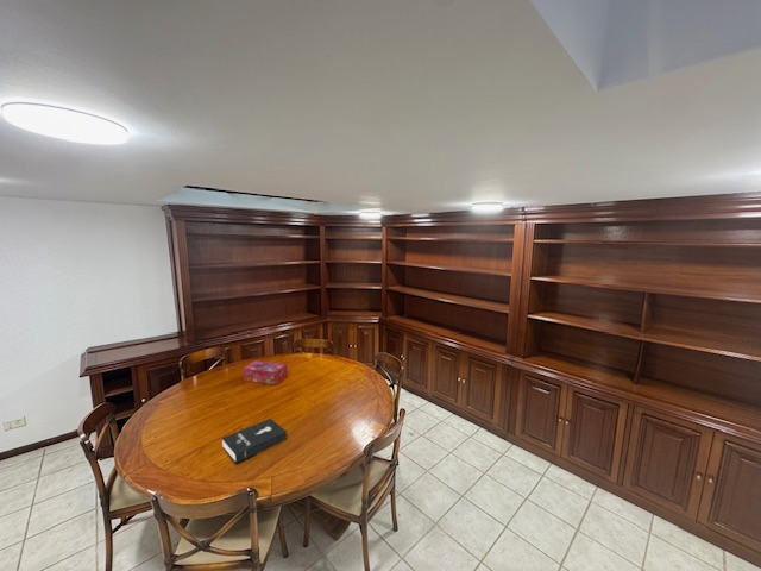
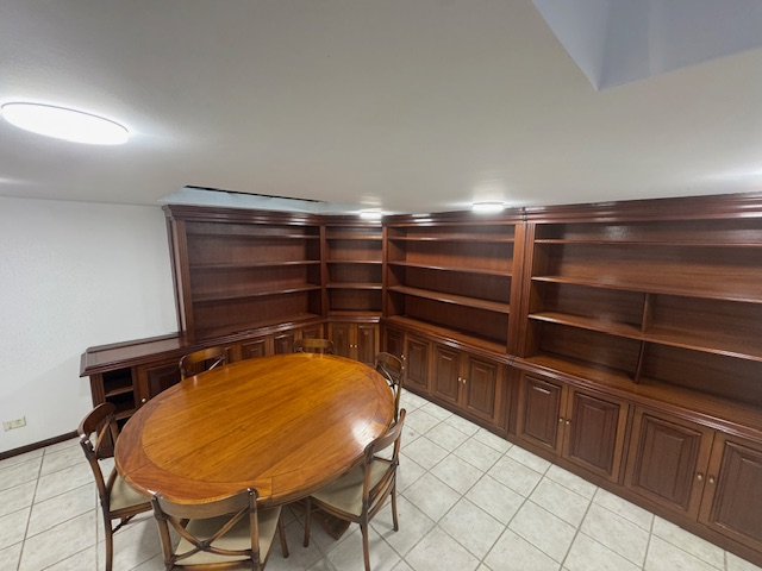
- booklet (254, 438)
- tissue box (265, 372)
